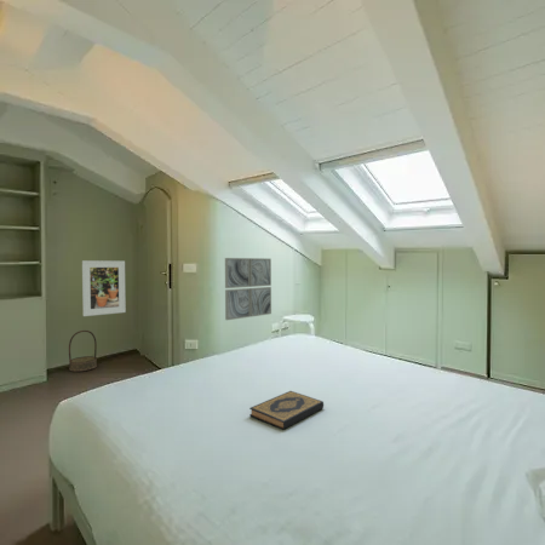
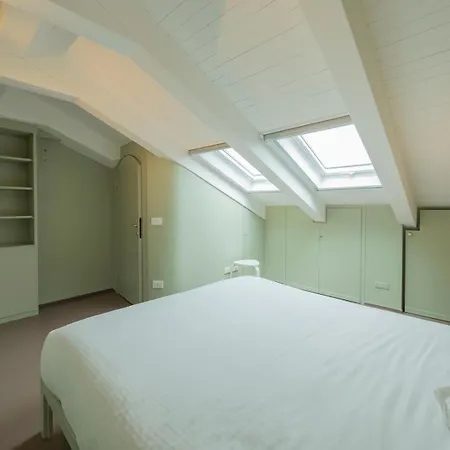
- wall art (248, 286)
- basket (85, 356)
- hardback book (287, 408)
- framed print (104, 287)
